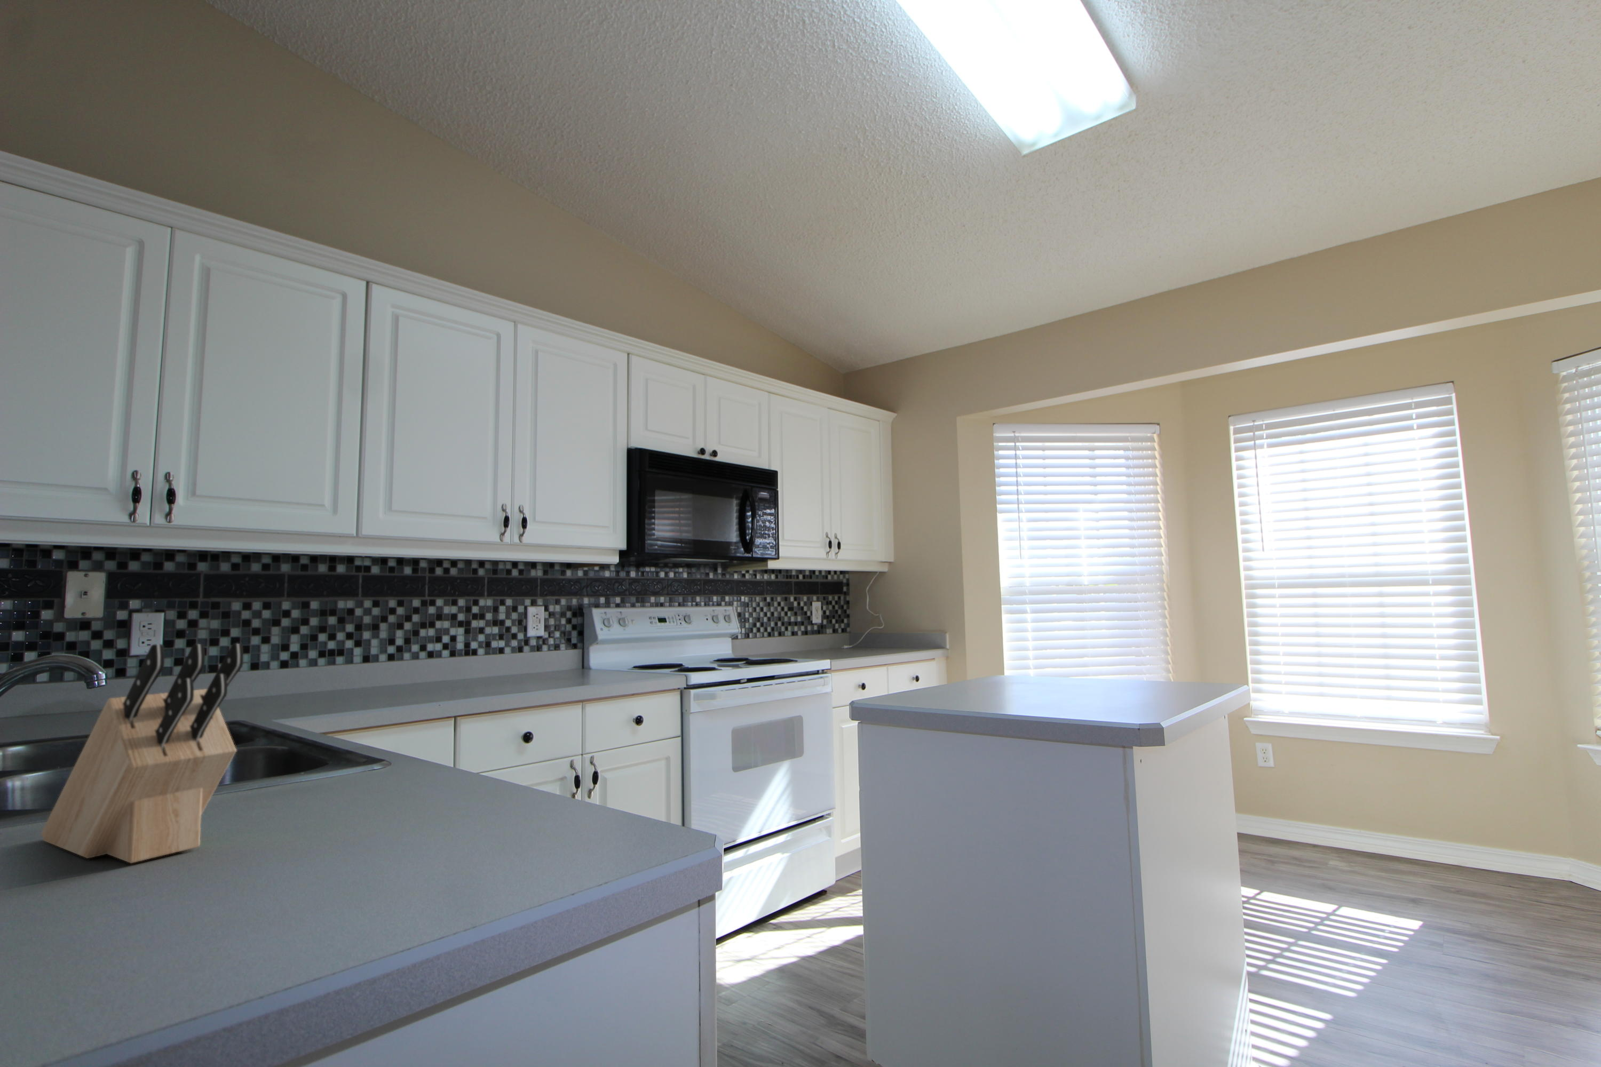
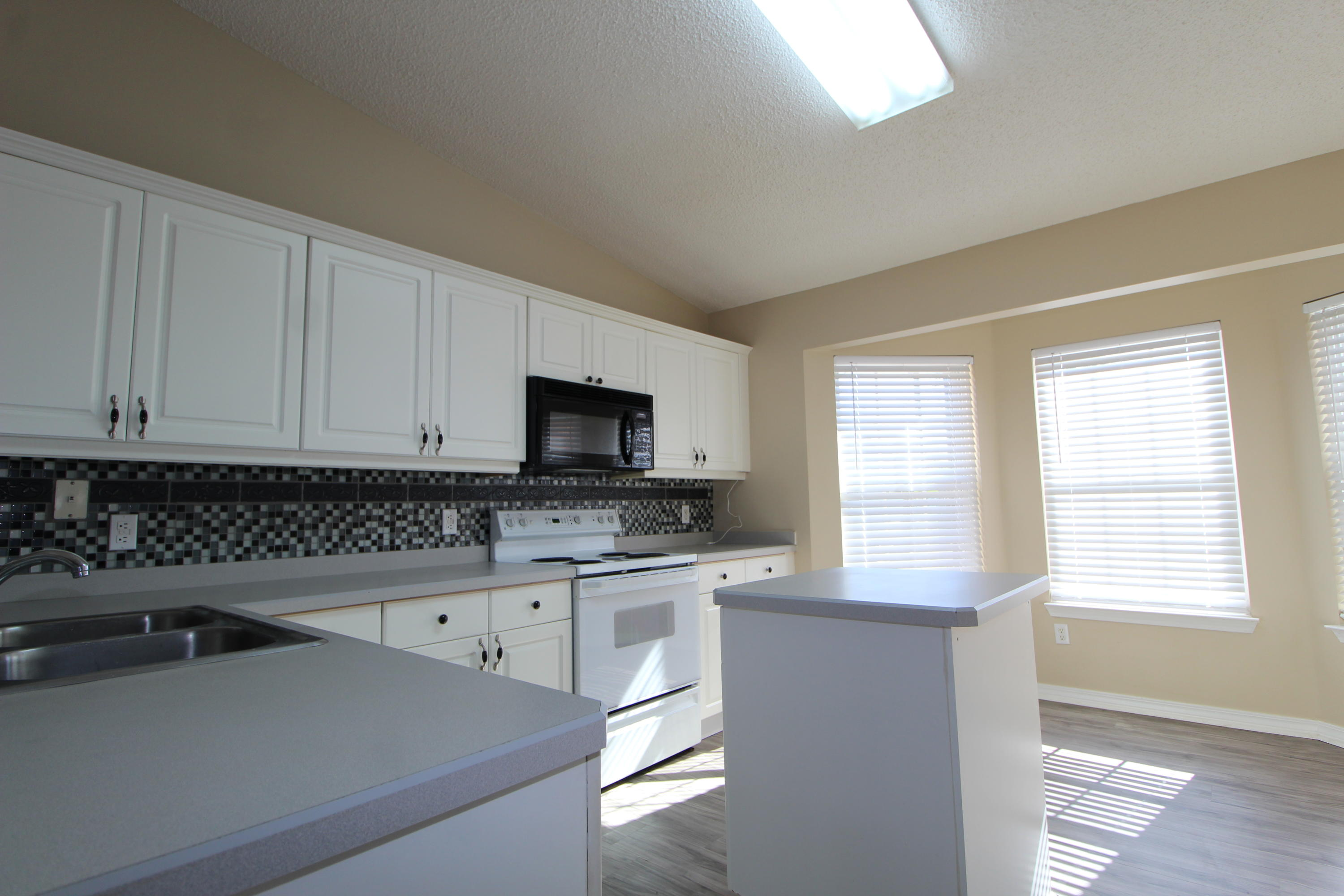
- knife block (148, 743)
